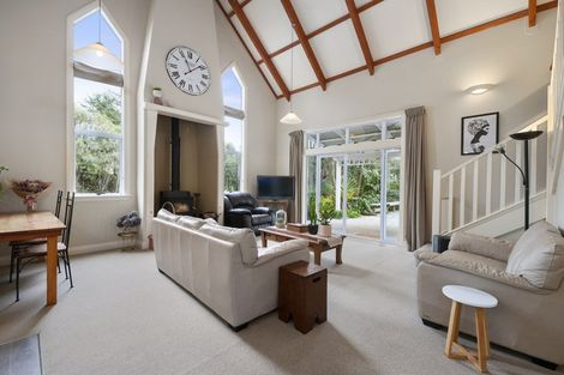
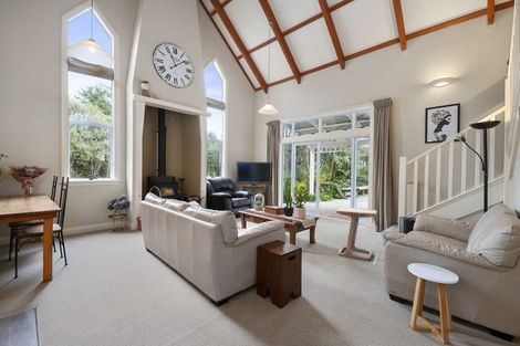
+ side table (356, 230)
